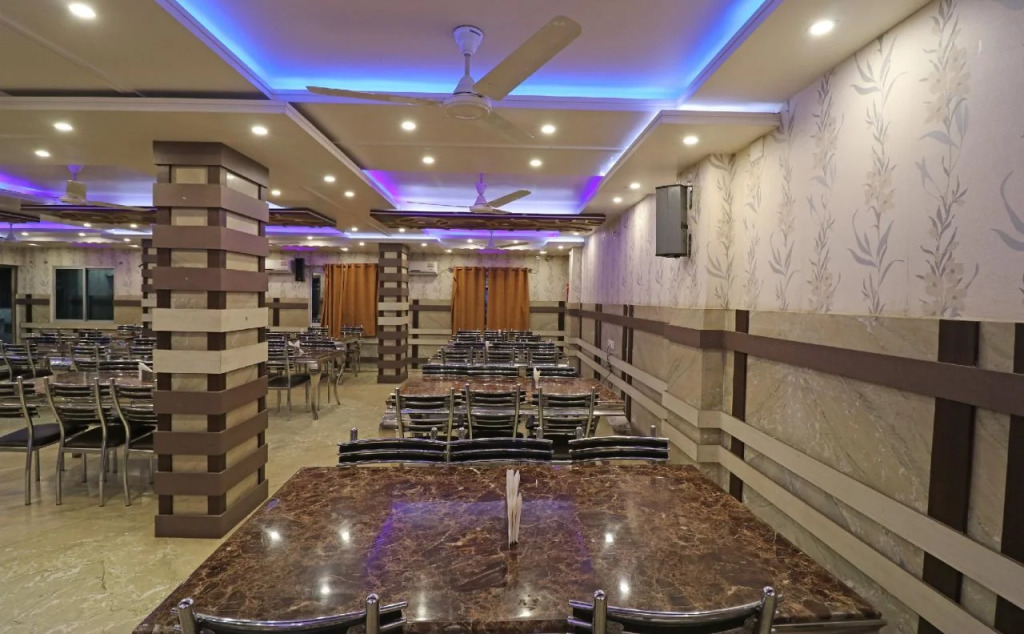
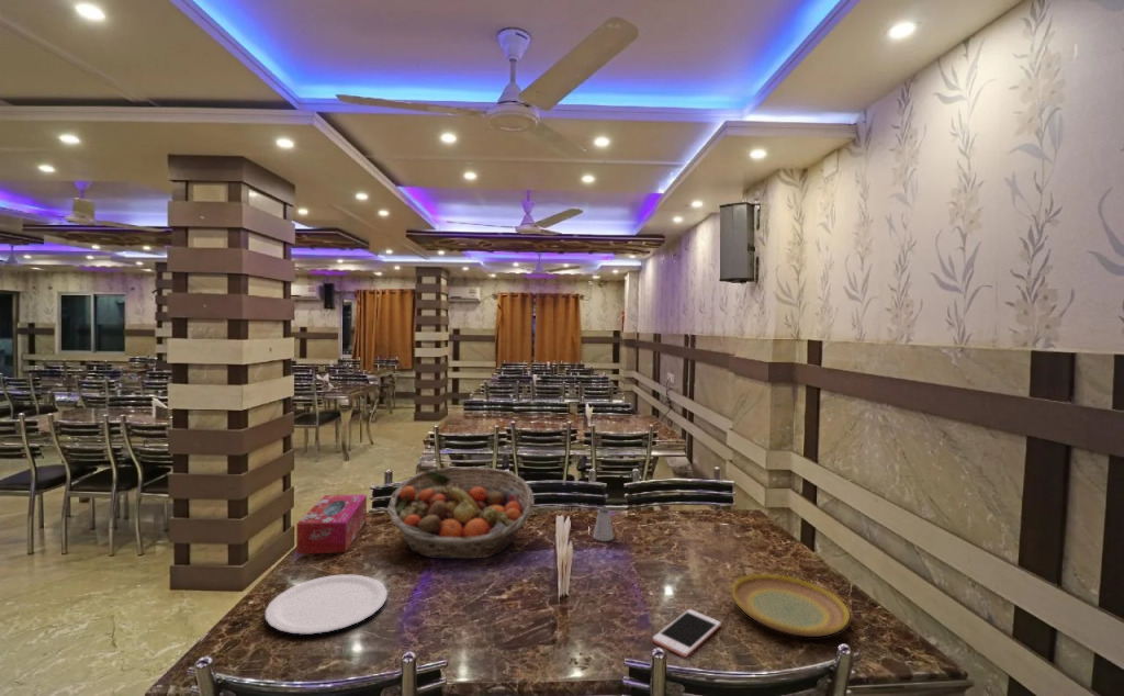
+ plate (787, 606)
+ fruit basket (462, 510)
+ plate (328, 603)
+ tissue box (334, 521)
+ saltshaker (603, 523)
+ cell phone (687, 631)
